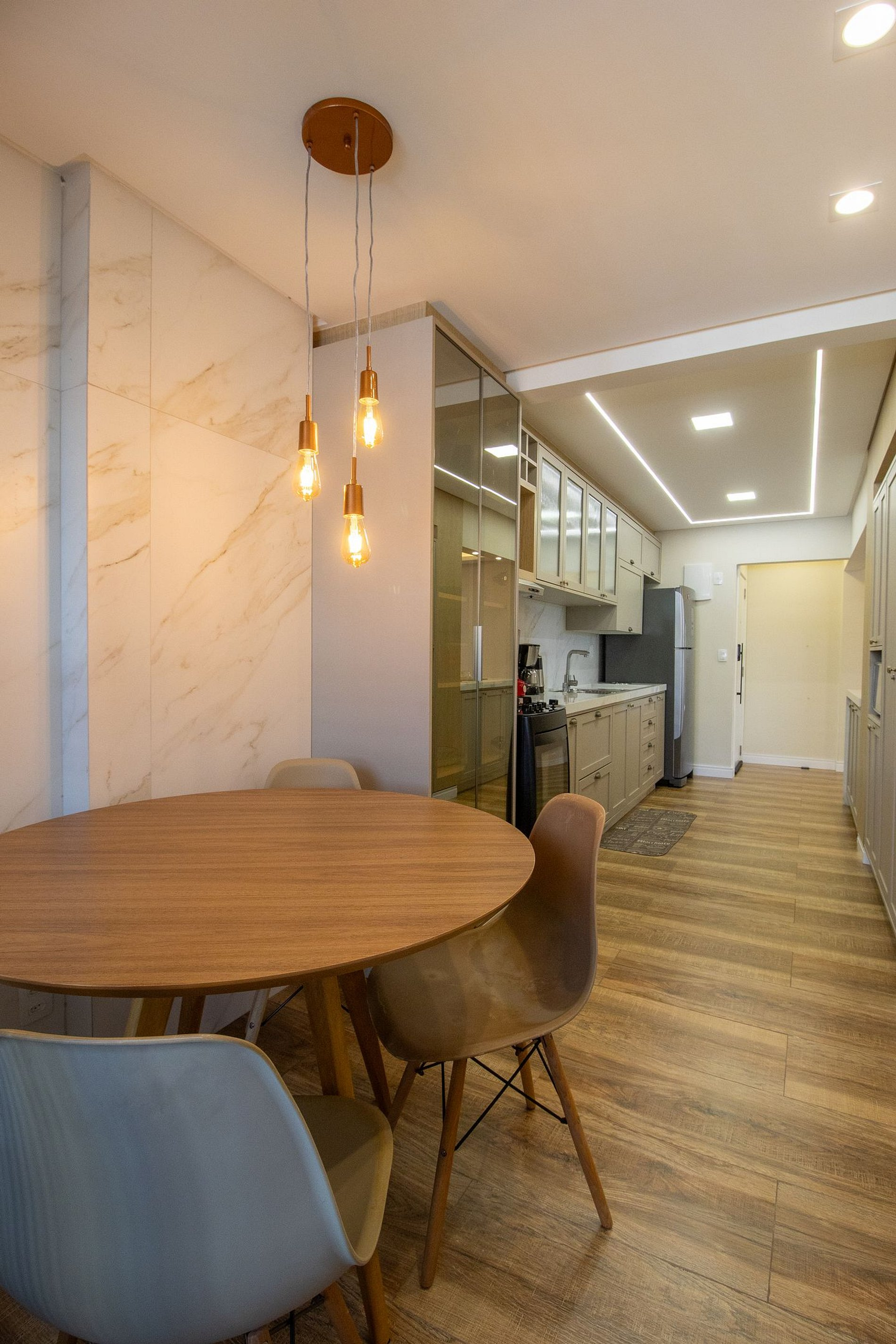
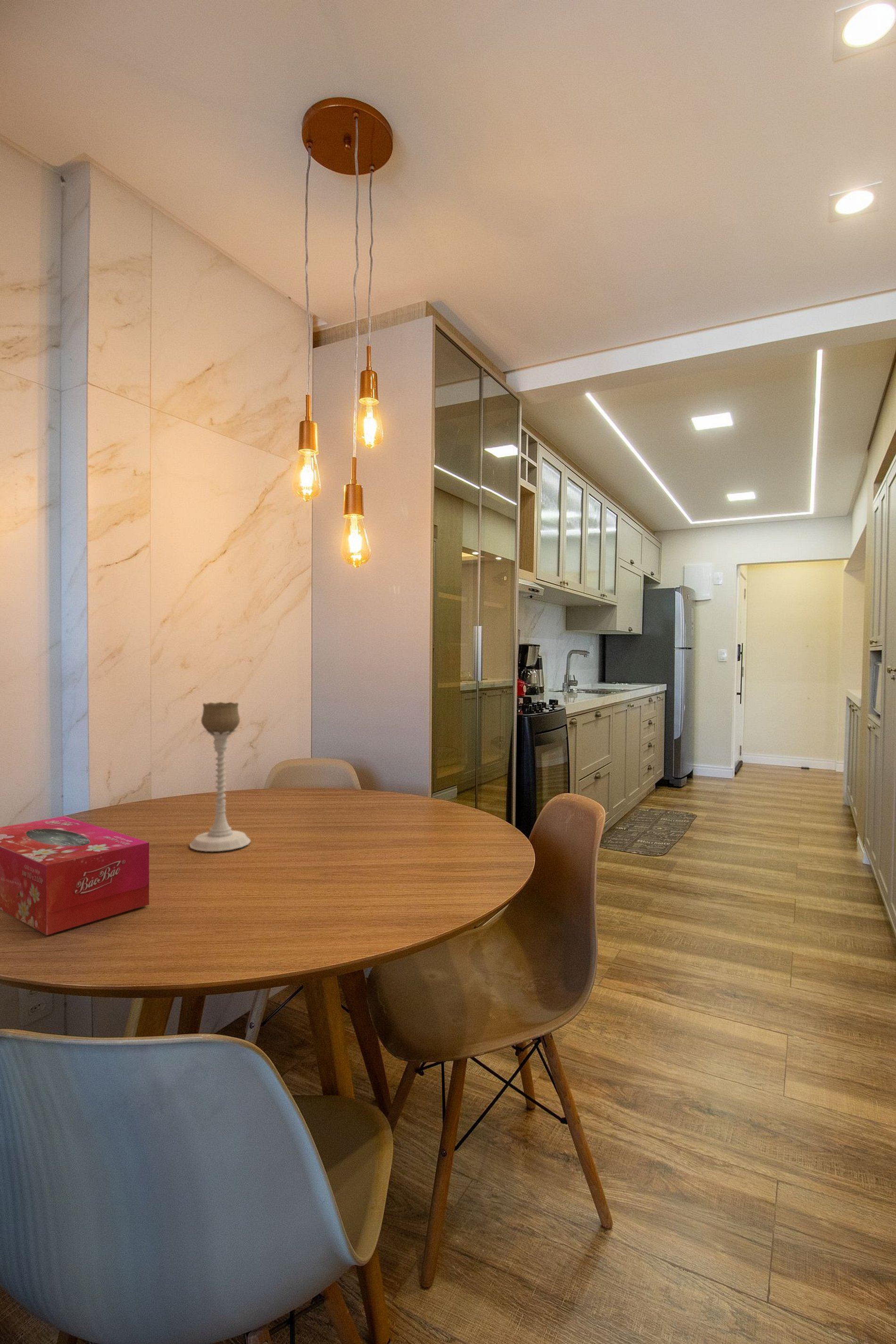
+ candle holder (220, 773)
+ tissue box (57, 868)
